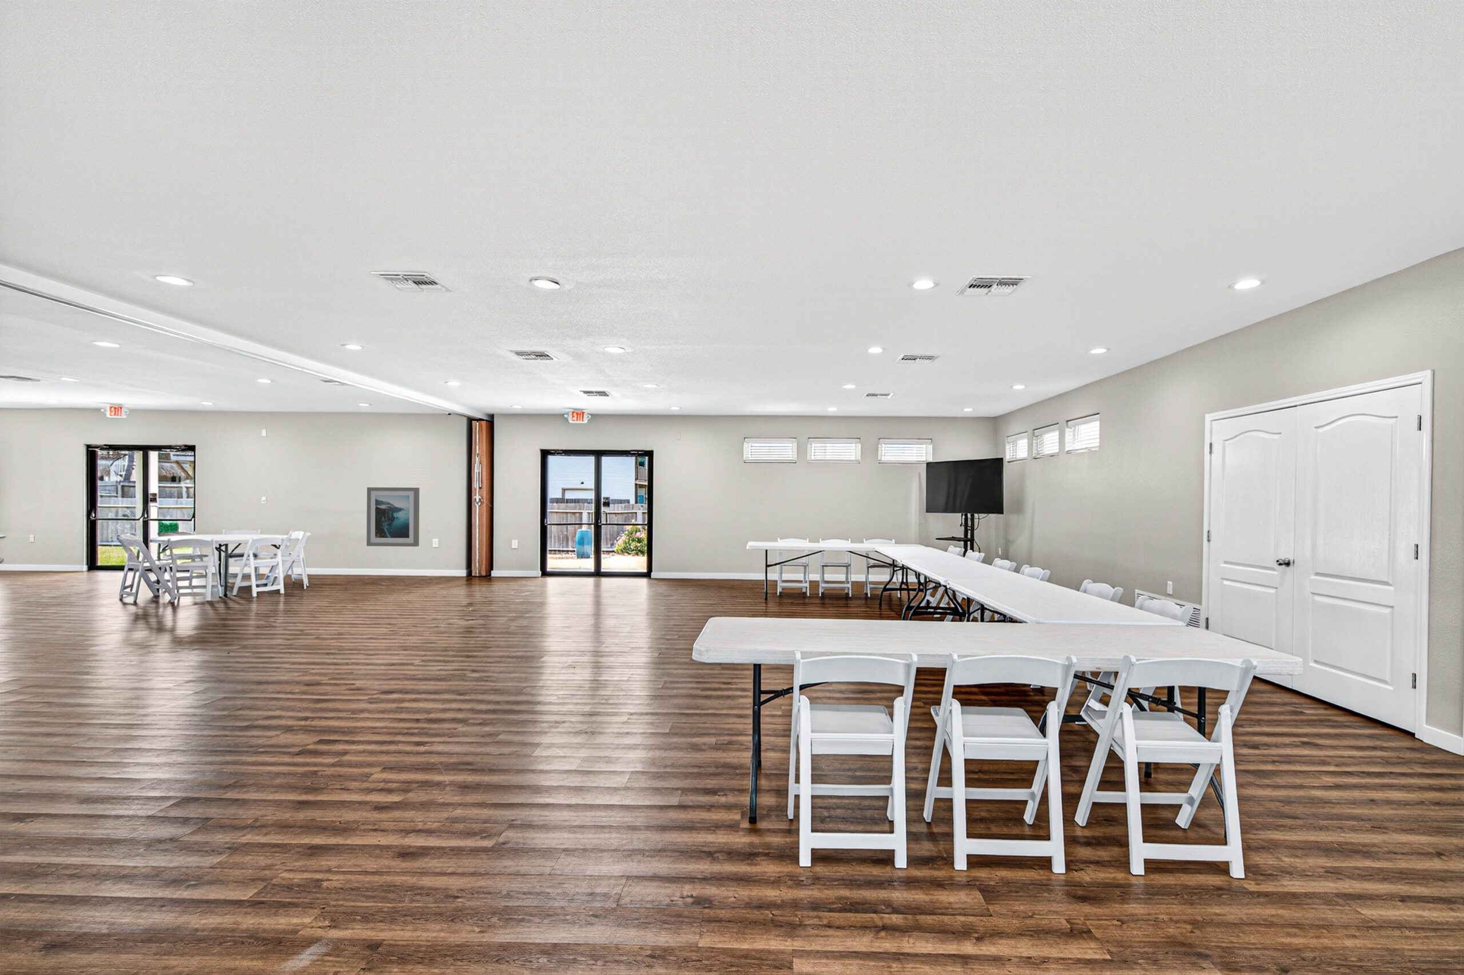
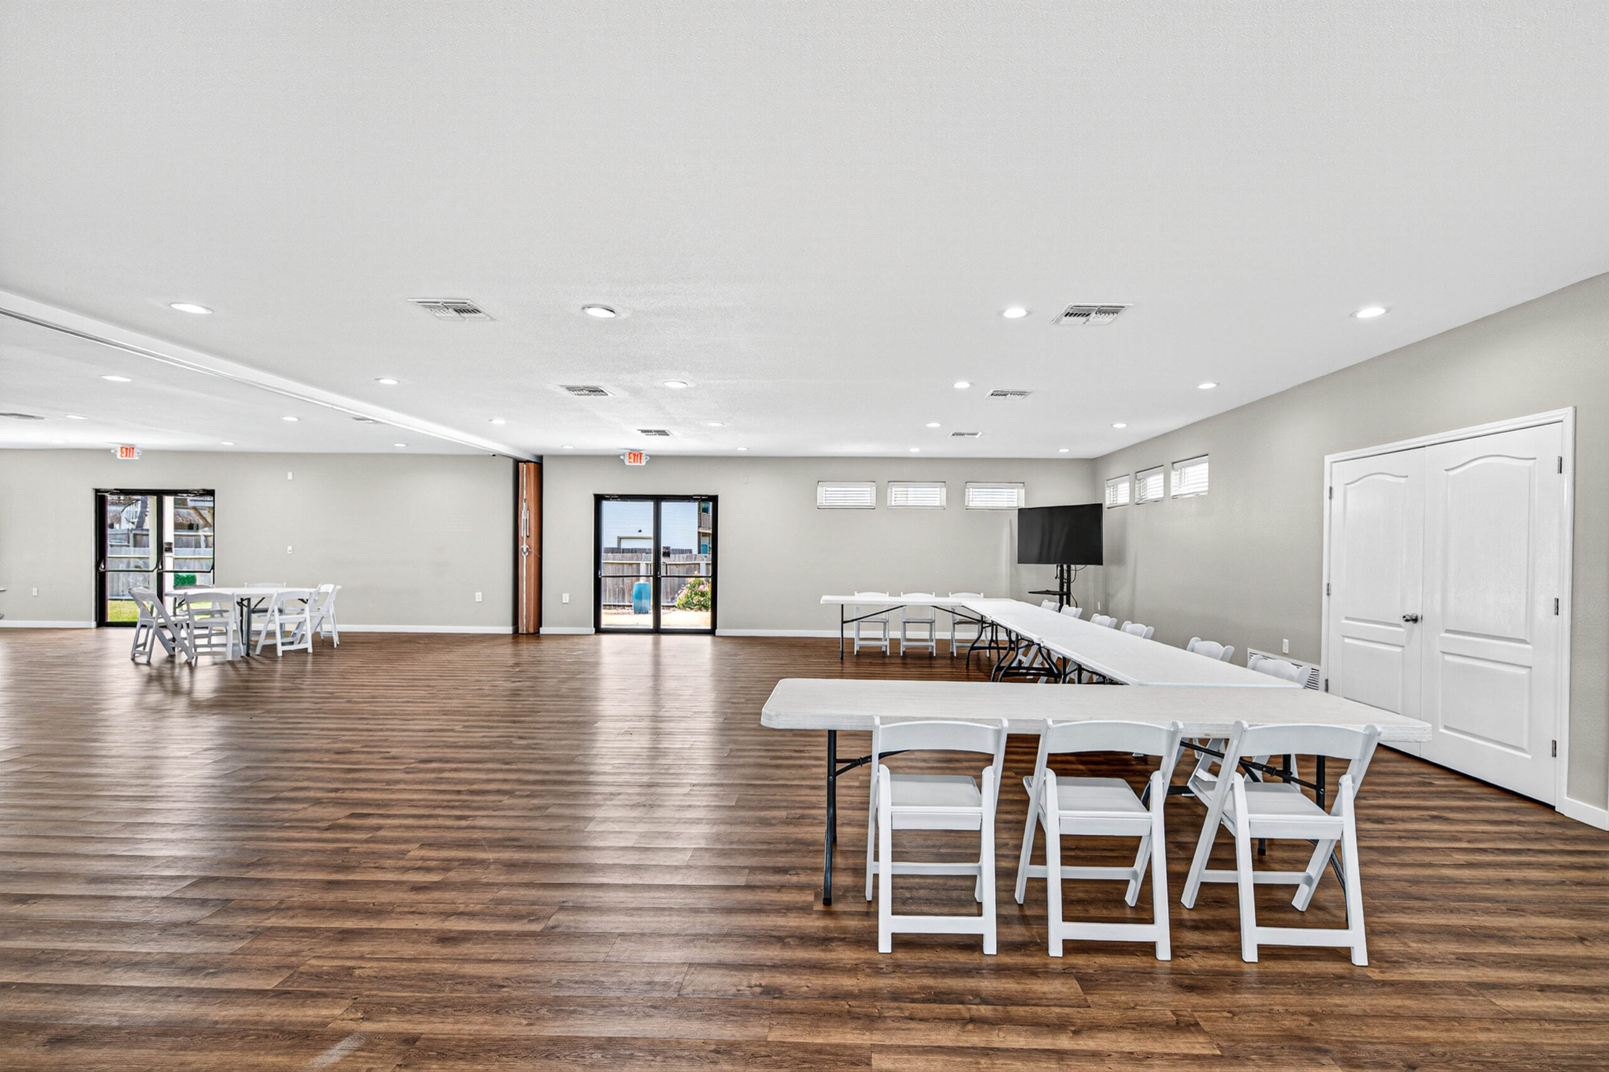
- wall art (393, 517)
